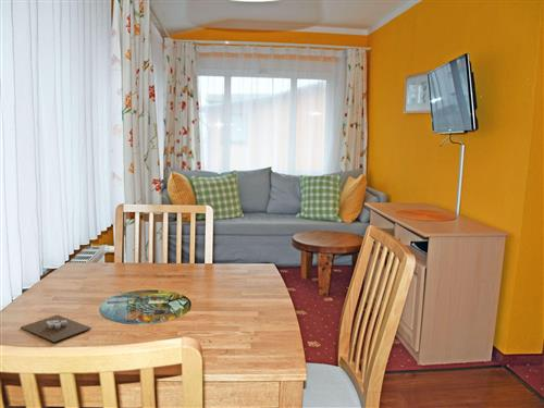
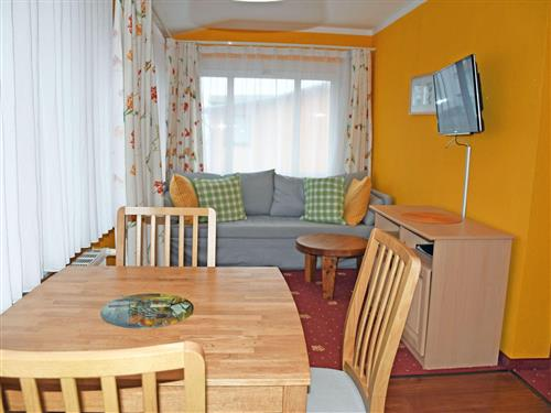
- candle (55, 324)
